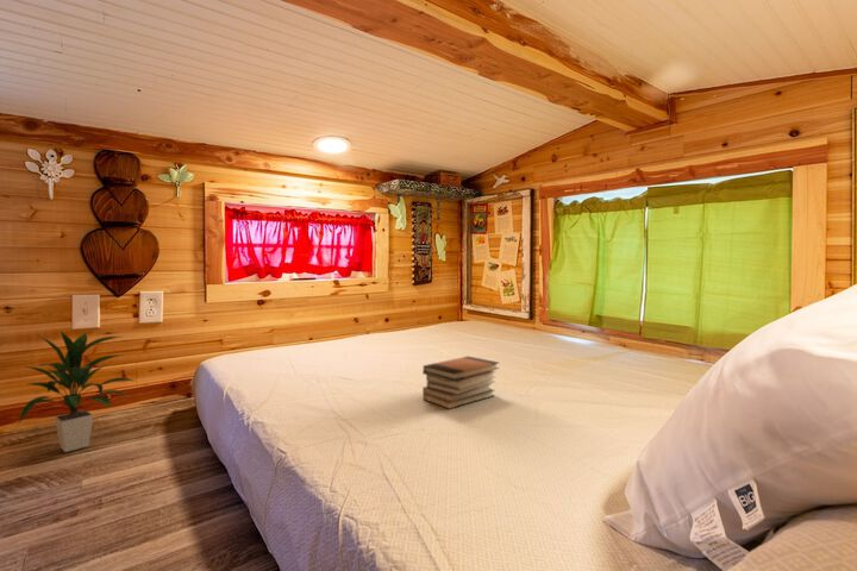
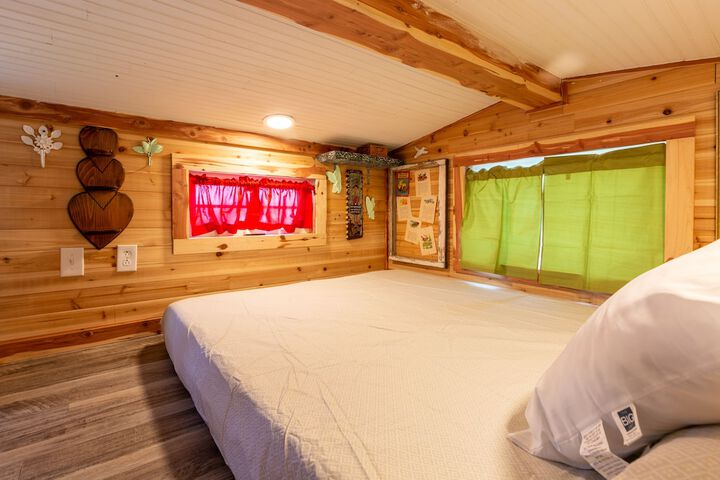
- book stack (461, 379)
- indoor plant (75, 387)
